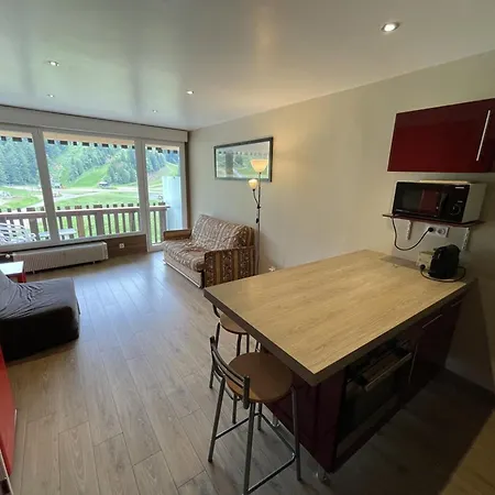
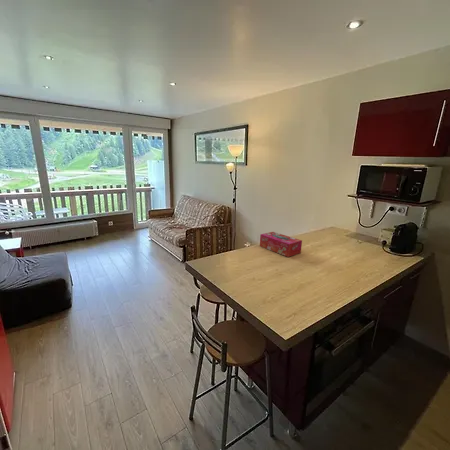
+ tissue box (280, 243)
